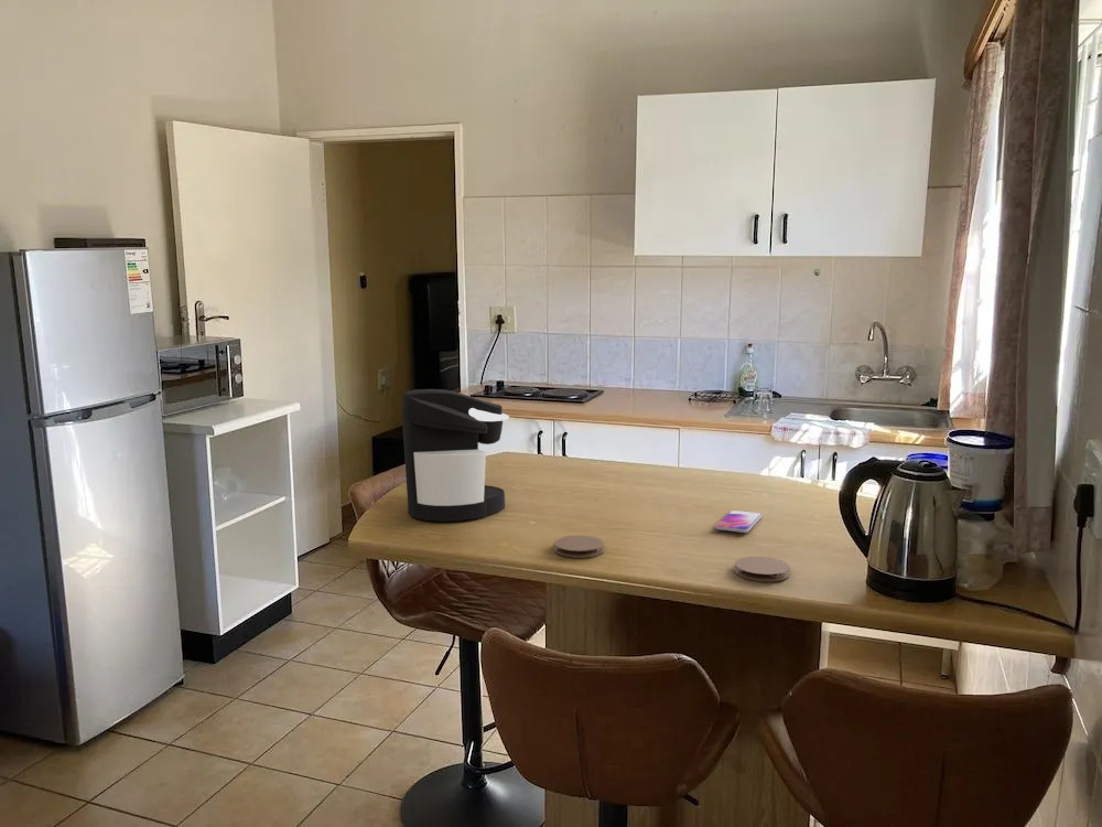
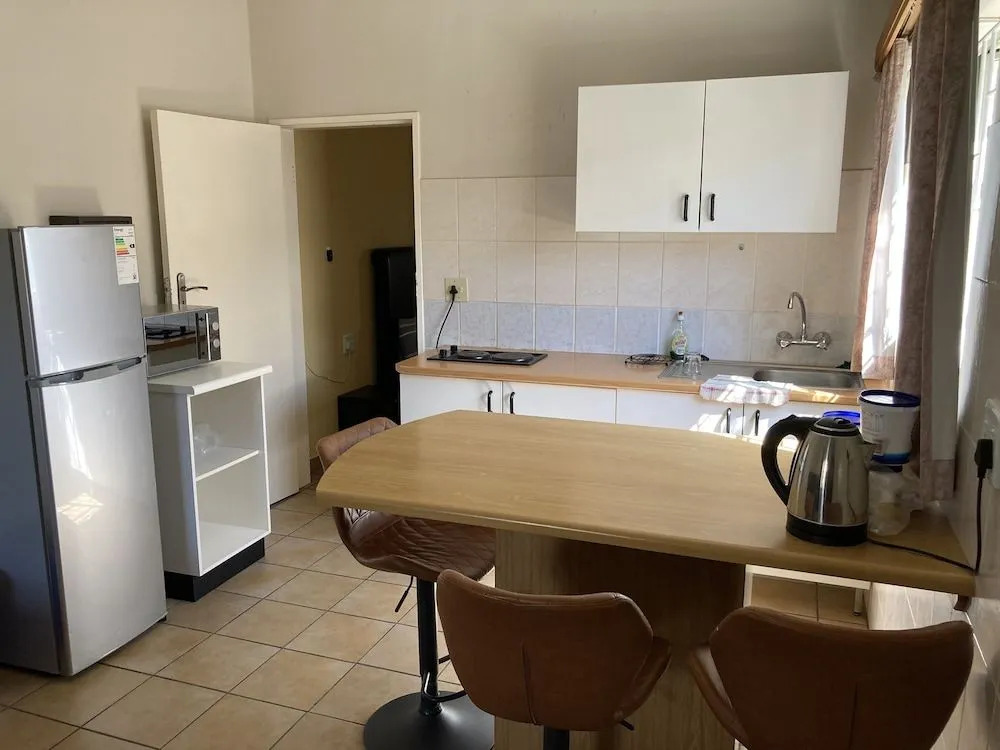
- coffee maker (457, 449)
- coaster (579, 546)
- smartphone (738, 520)
- coaster (761, 568)
